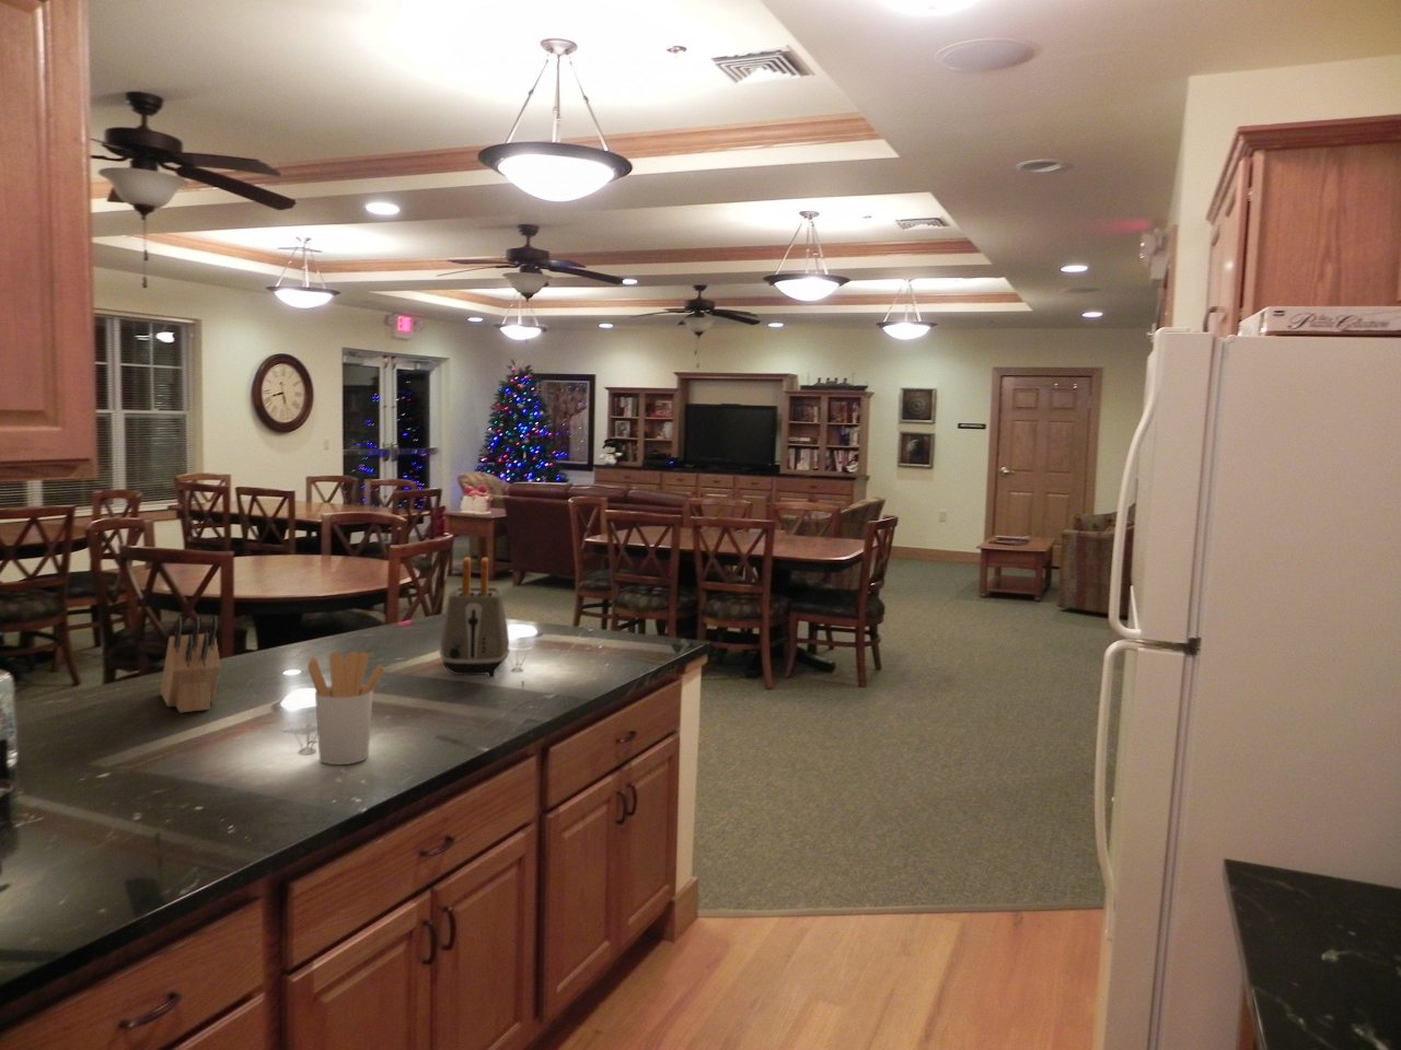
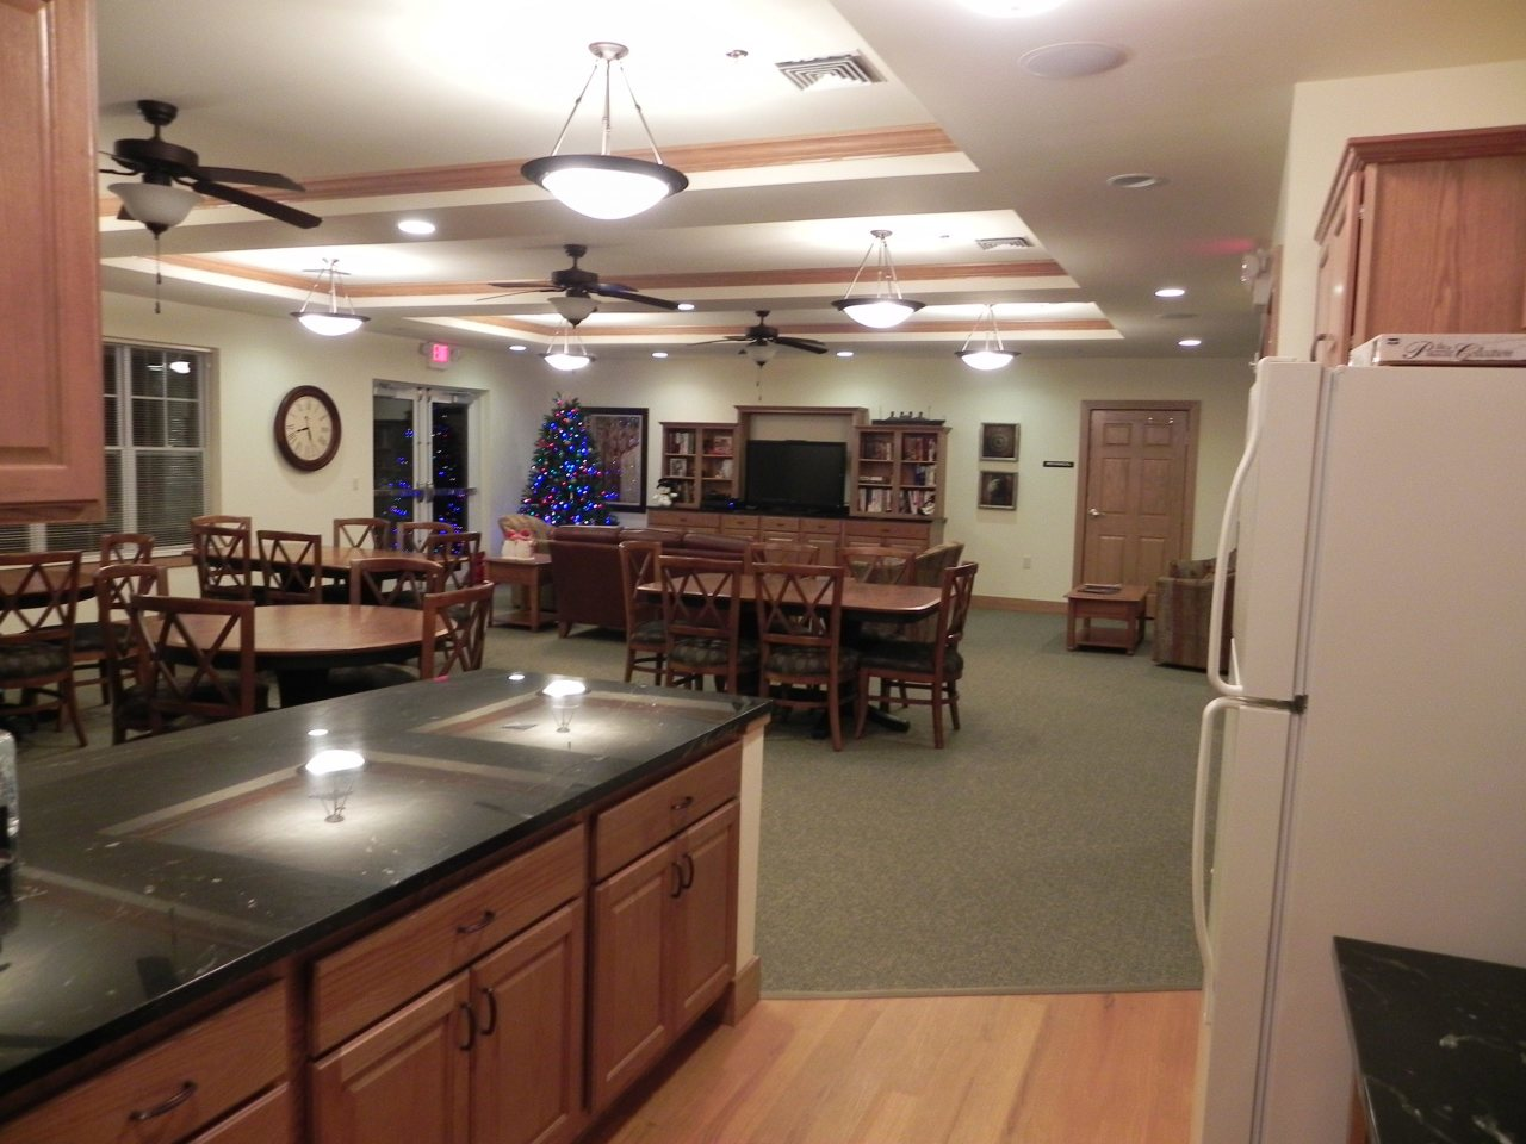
- toaster (475, 612)
- utensil holder (345, 704)
- knife block (191, 656)
